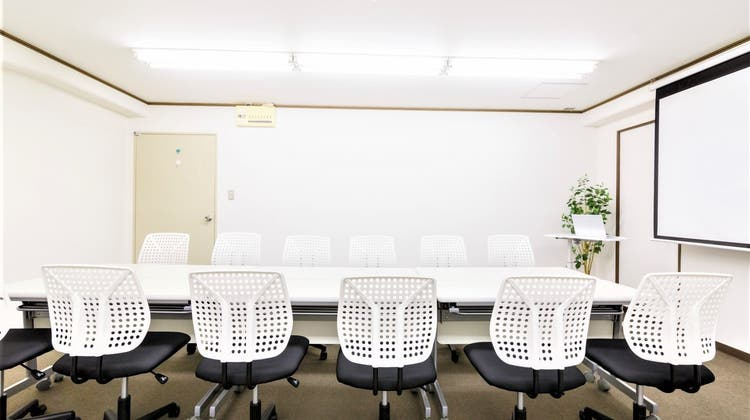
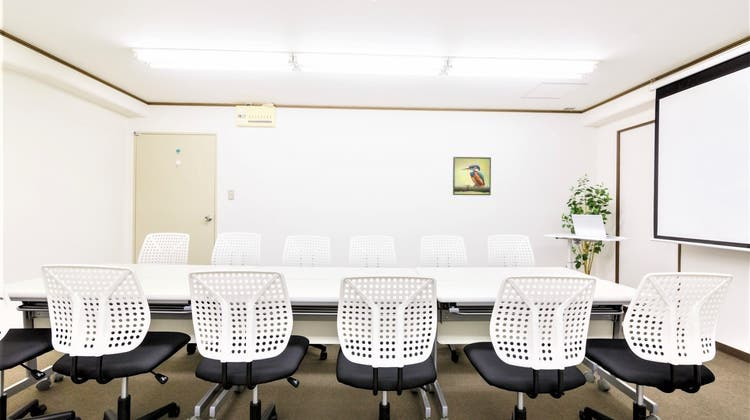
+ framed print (471, 176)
